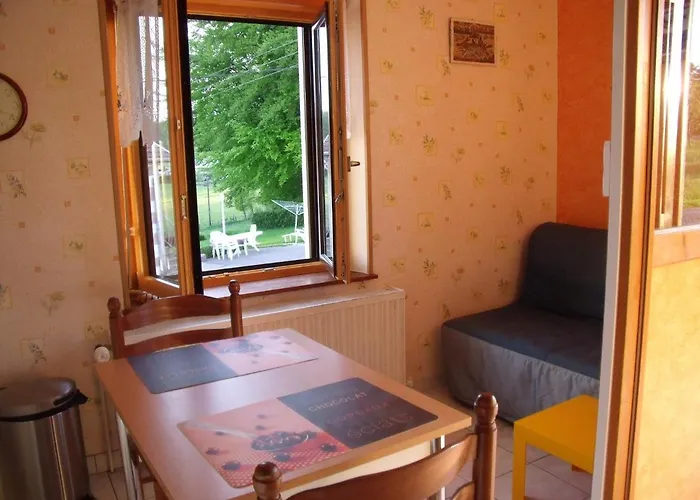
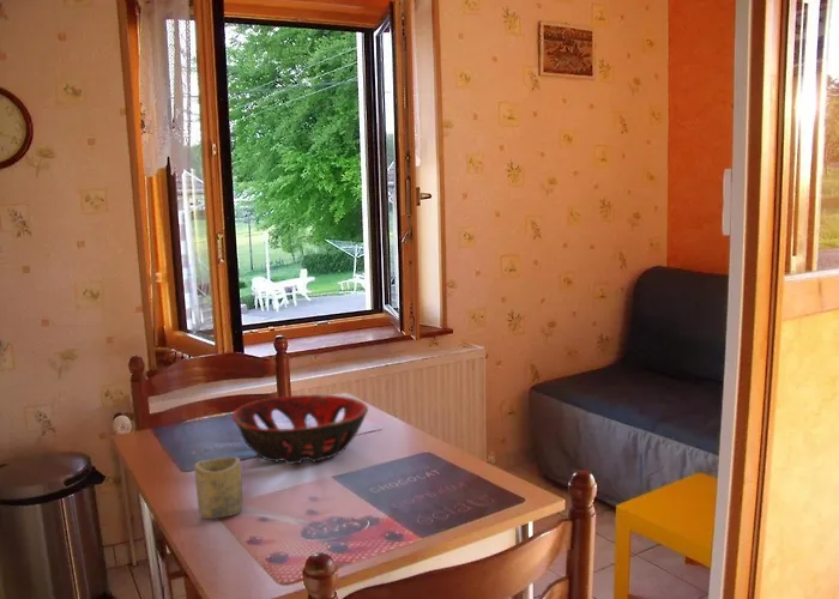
+ cup (218, 486)
+ decorative bowl (302, 430)
